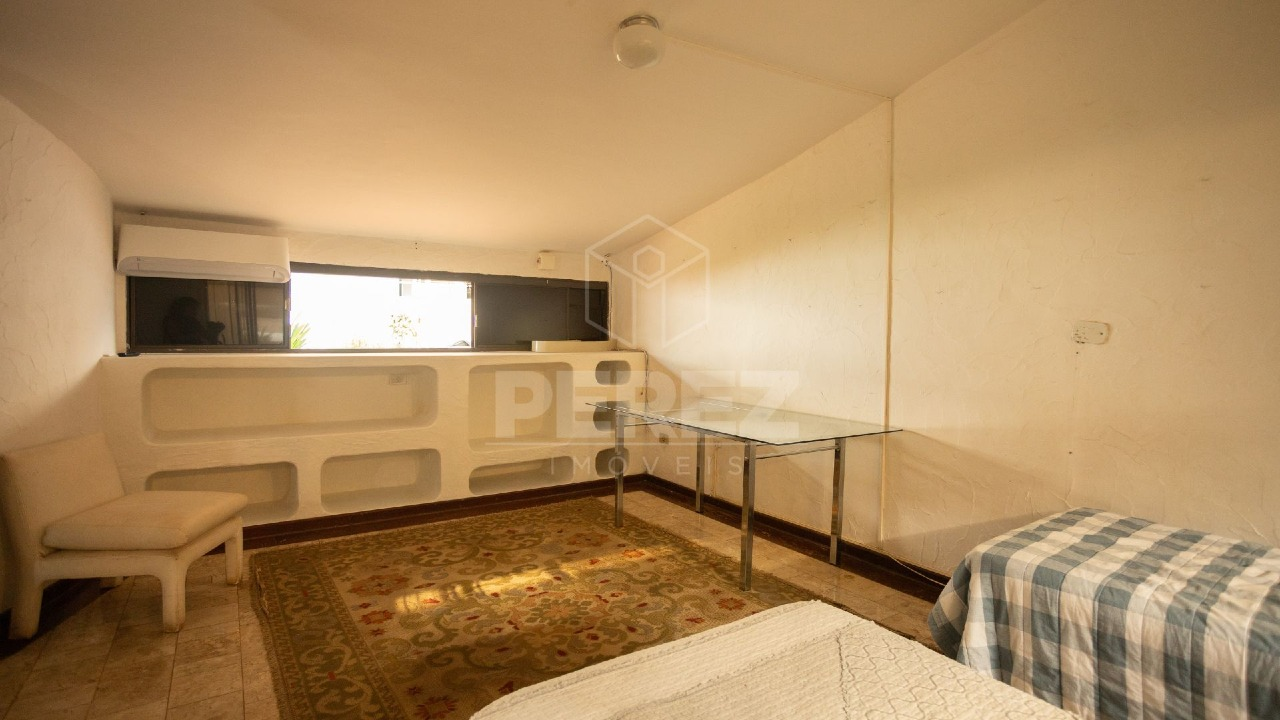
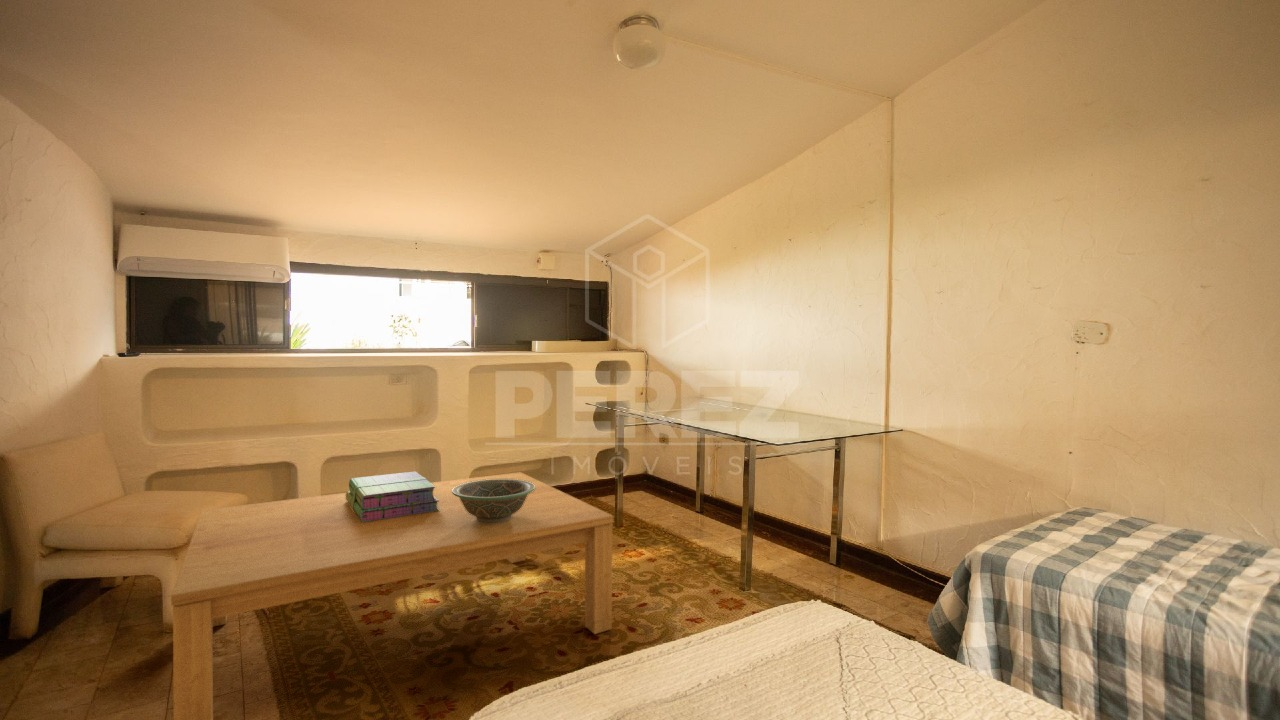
+ stack of books (391, 493)
+ coffee table (405, 569)
+ decorative bowl (494, 502)
